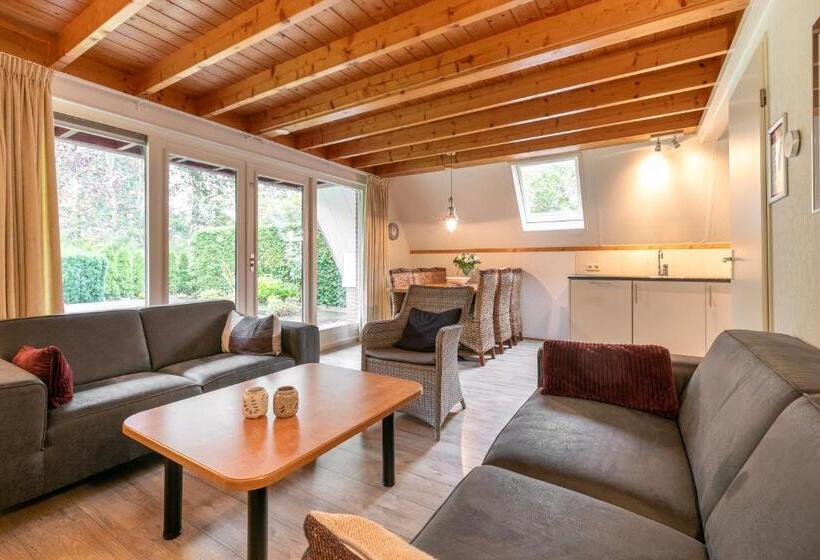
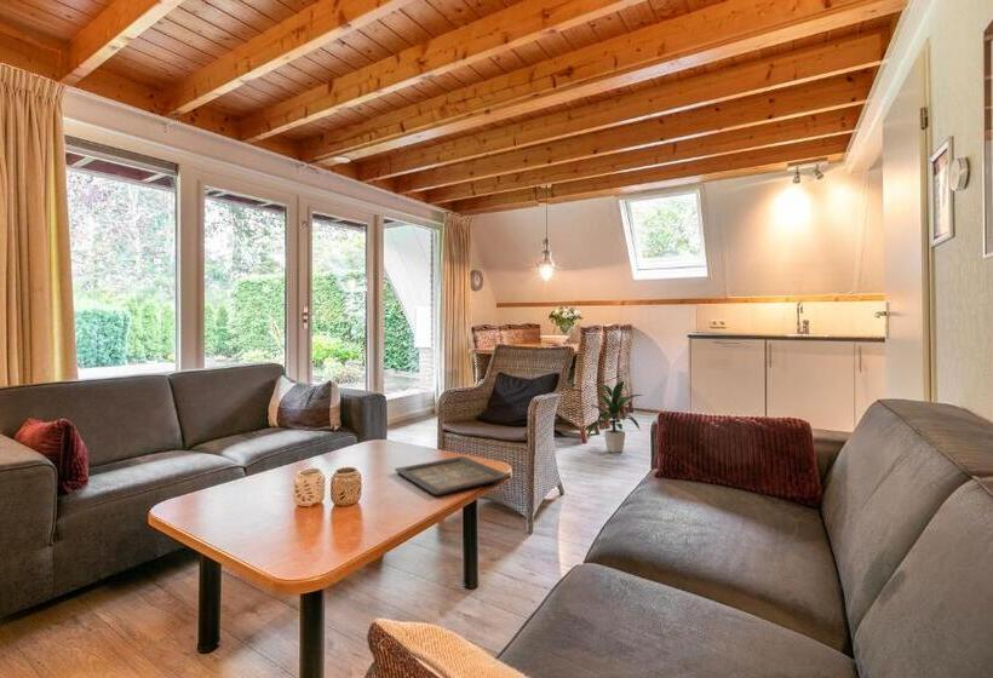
+ indoor plant (612, 414)
+ icon panel (450, 473)
